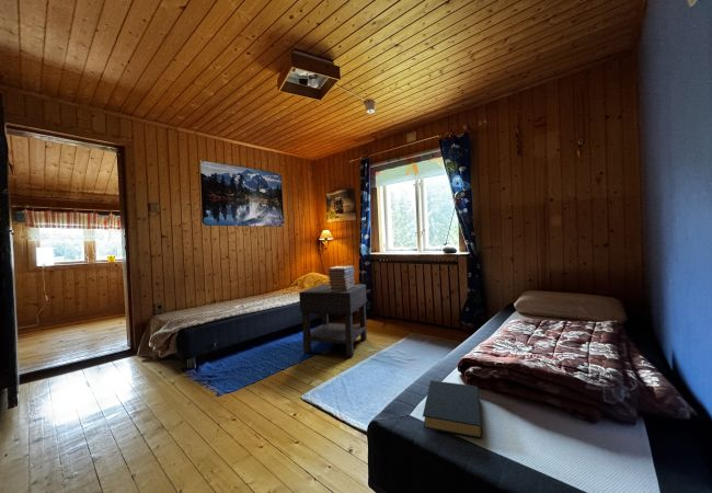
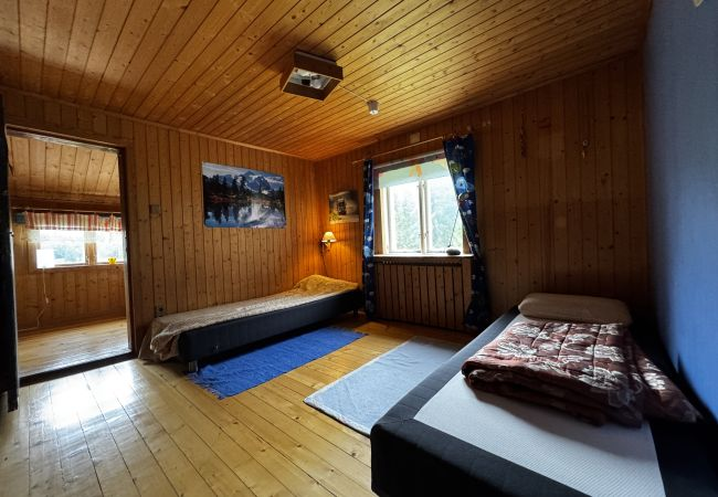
- book stack (341, 277)
- nightstand (335, 313)
- hardback book (452, 405)
